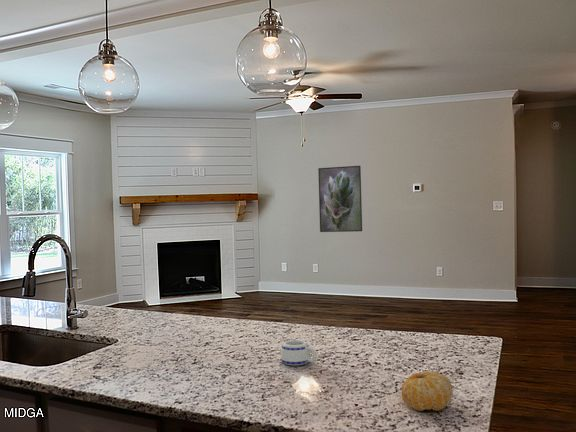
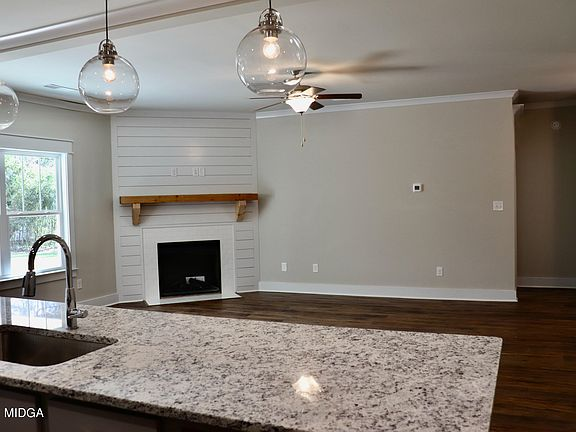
- fruit (426, 389)
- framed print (340, 199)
- mug (299, 353)
